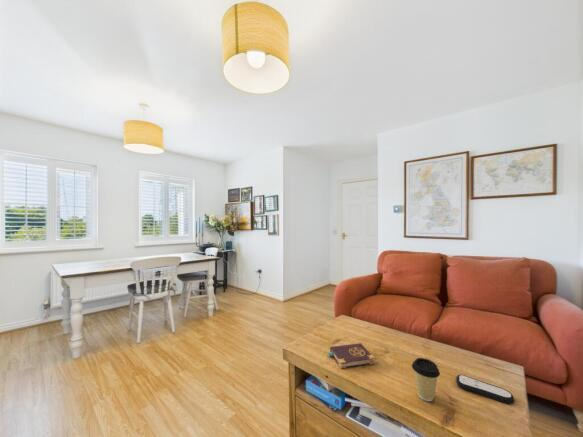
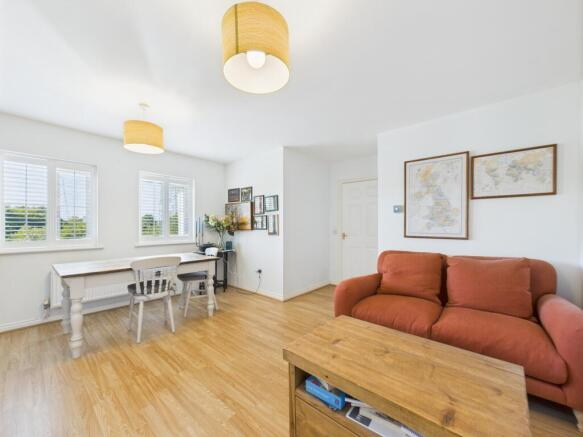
- book (351, 354)
- coffee cup (425, 380)
- remote control (483, 388)
